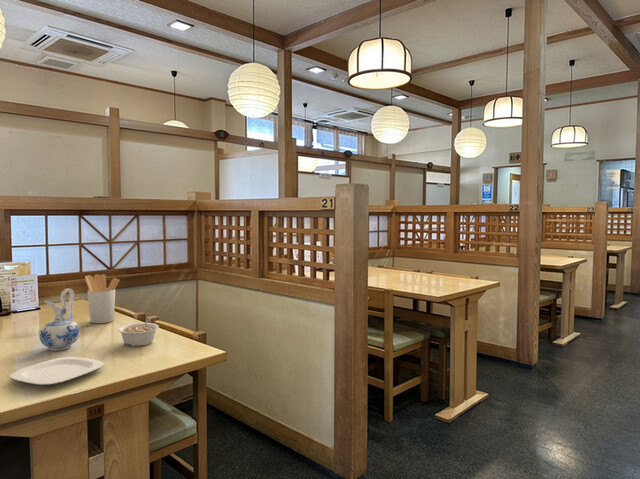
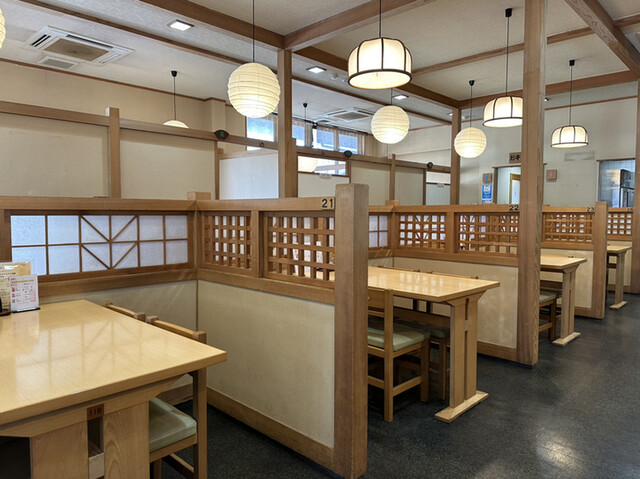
- utensil holder (99, 296)
- plate (58, 371)
- legume (138, 333)
- ceramic pitcher (59, 319)
